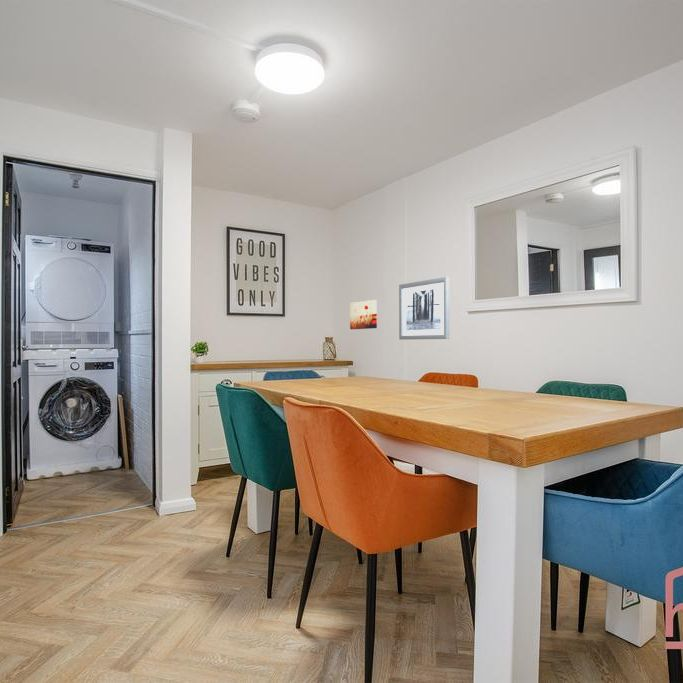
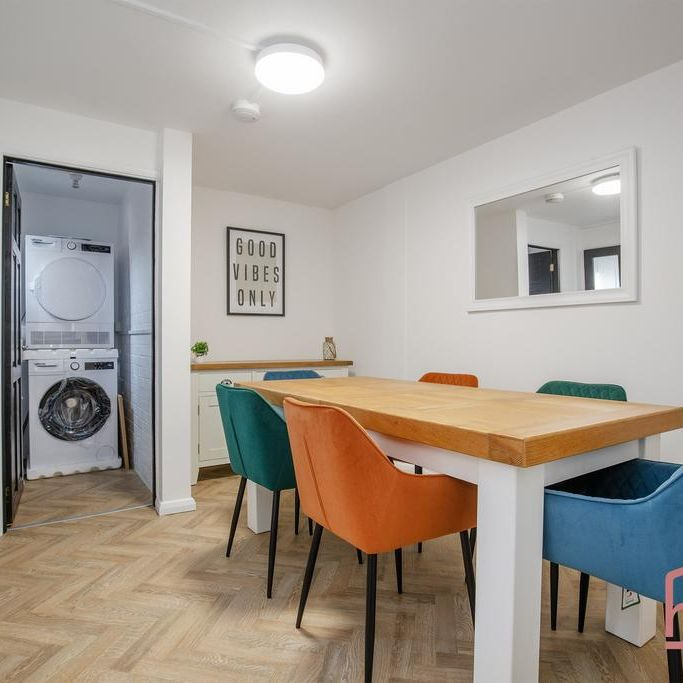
- wall art (362, 315)
- wall art (422, 310)
